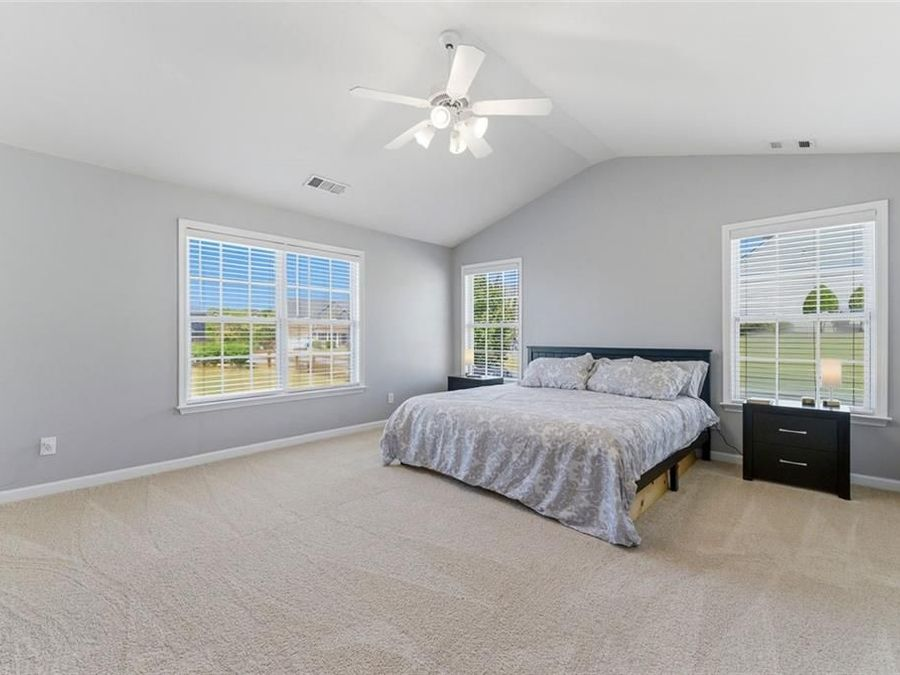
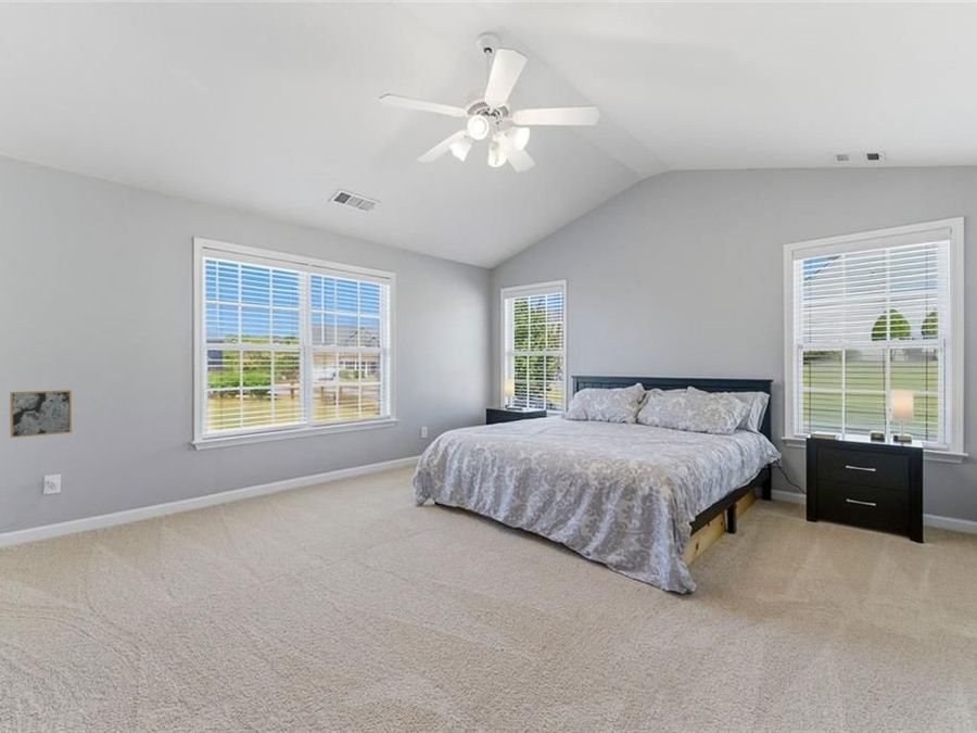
+ wall art (41, 413)
